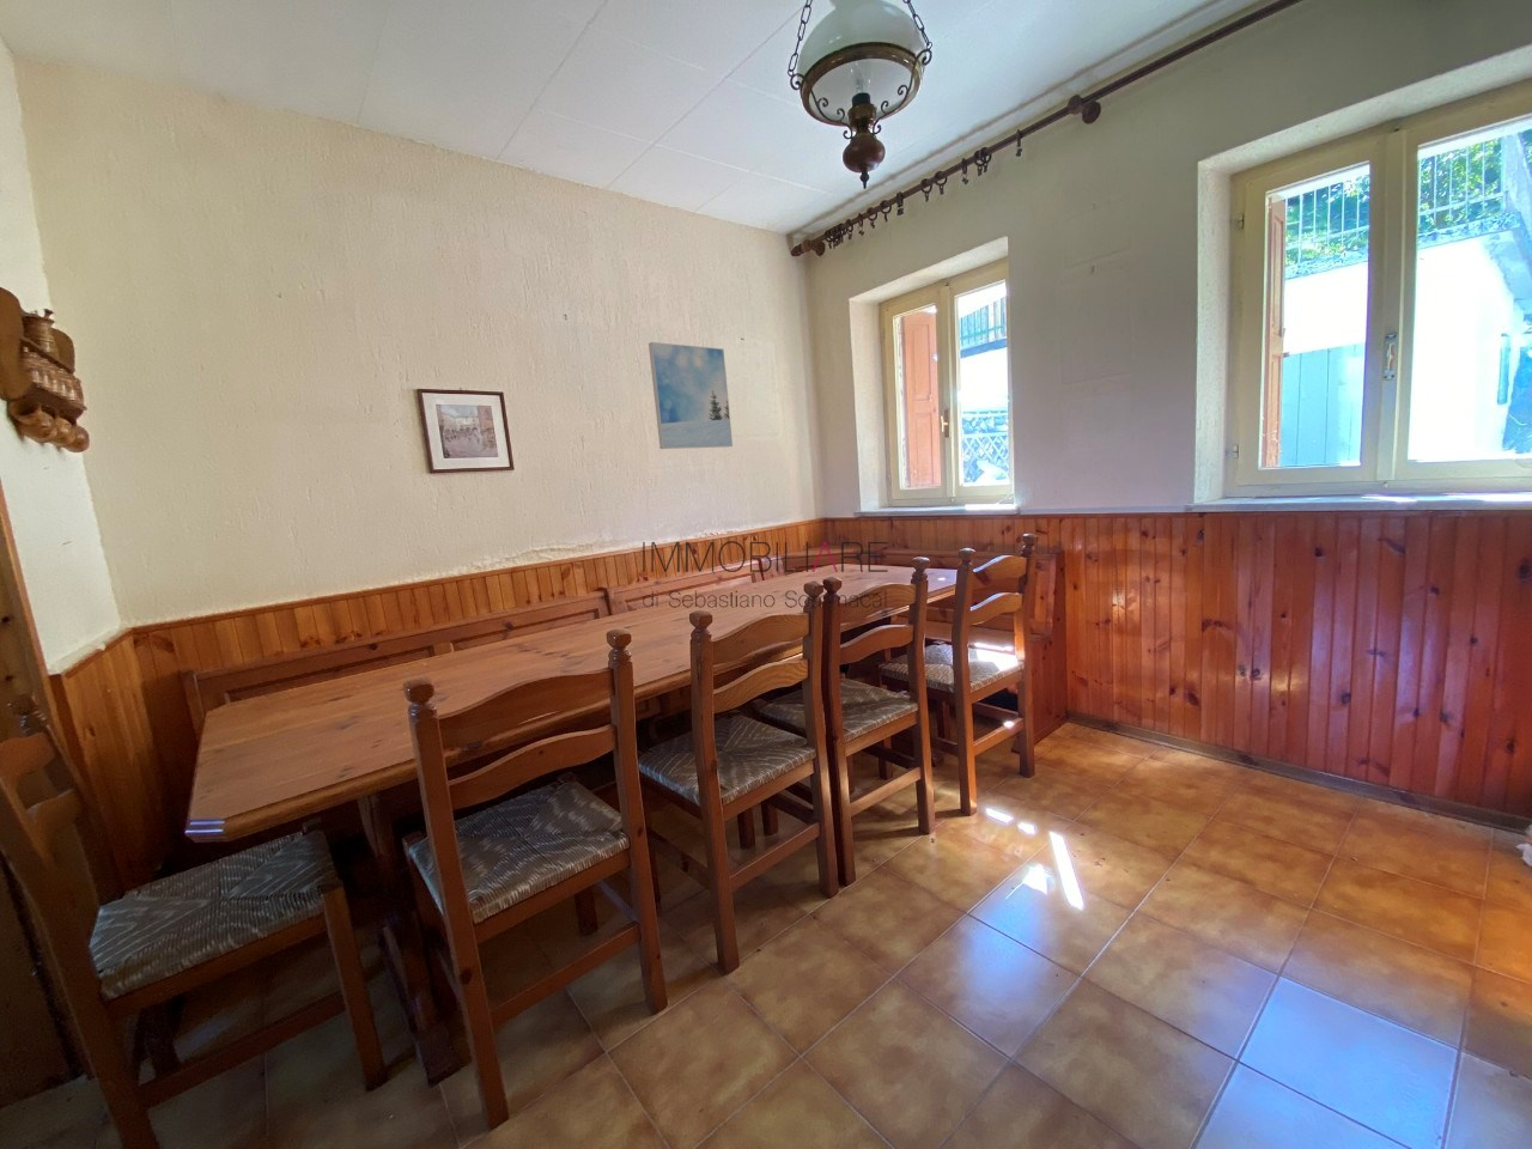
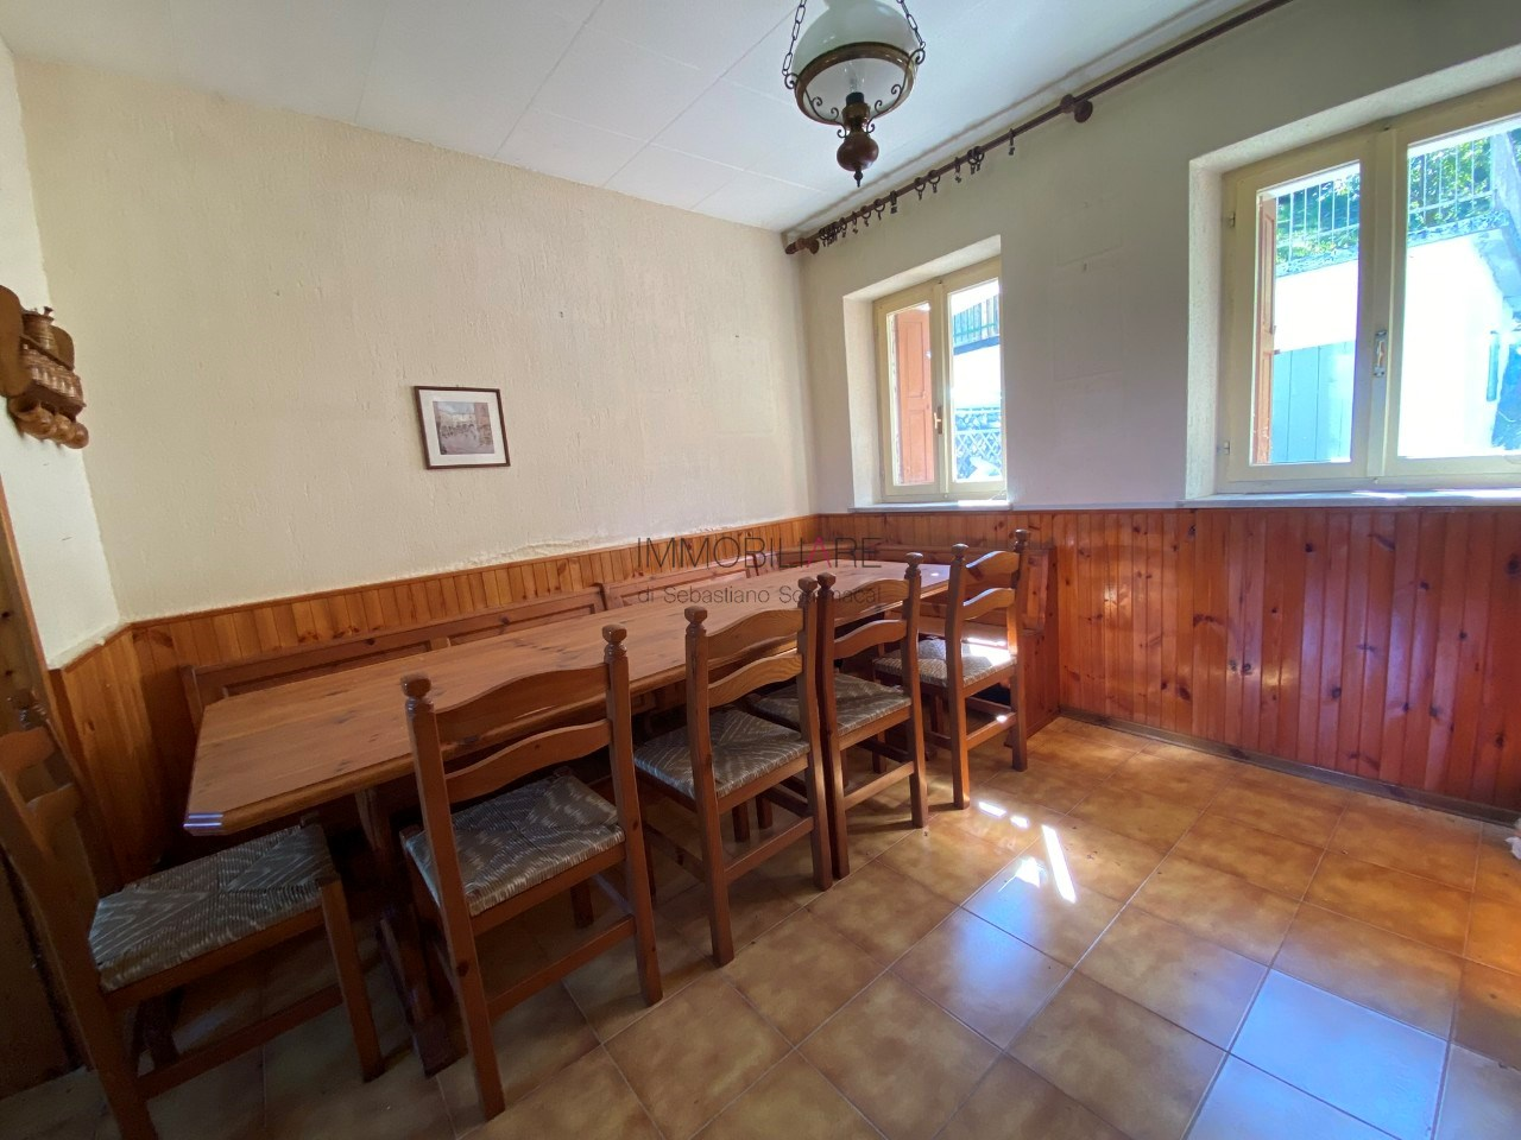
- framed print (691, 397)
